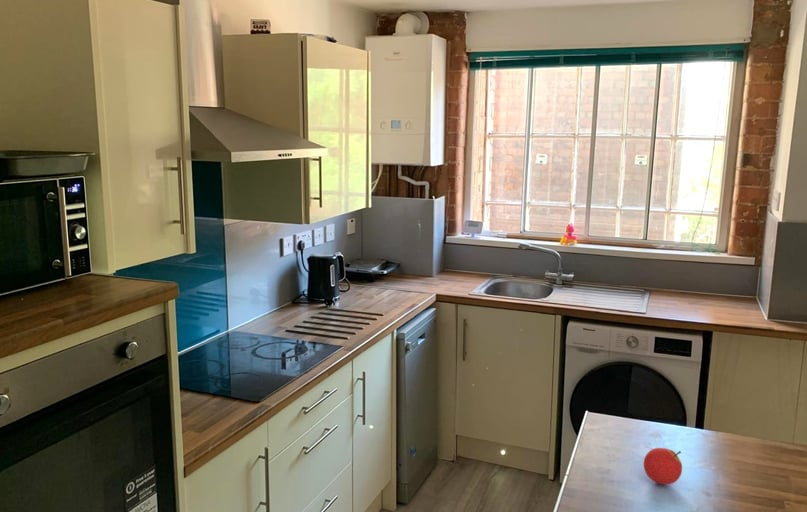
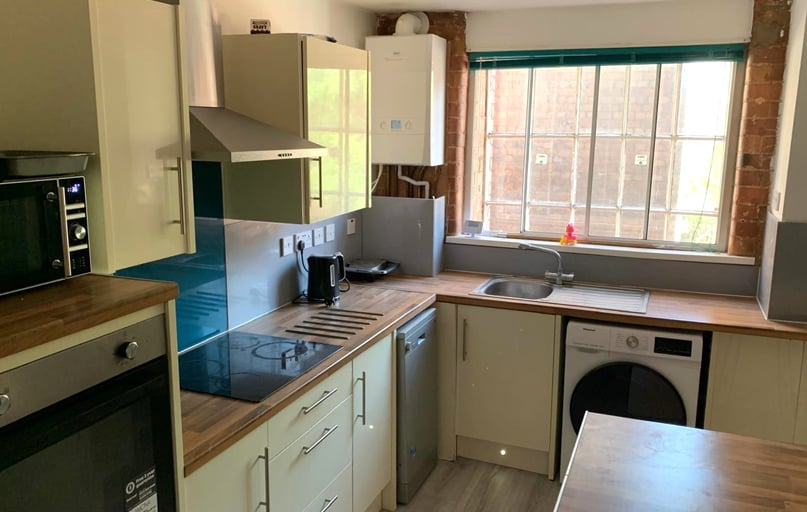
- fruit (662, 465)
